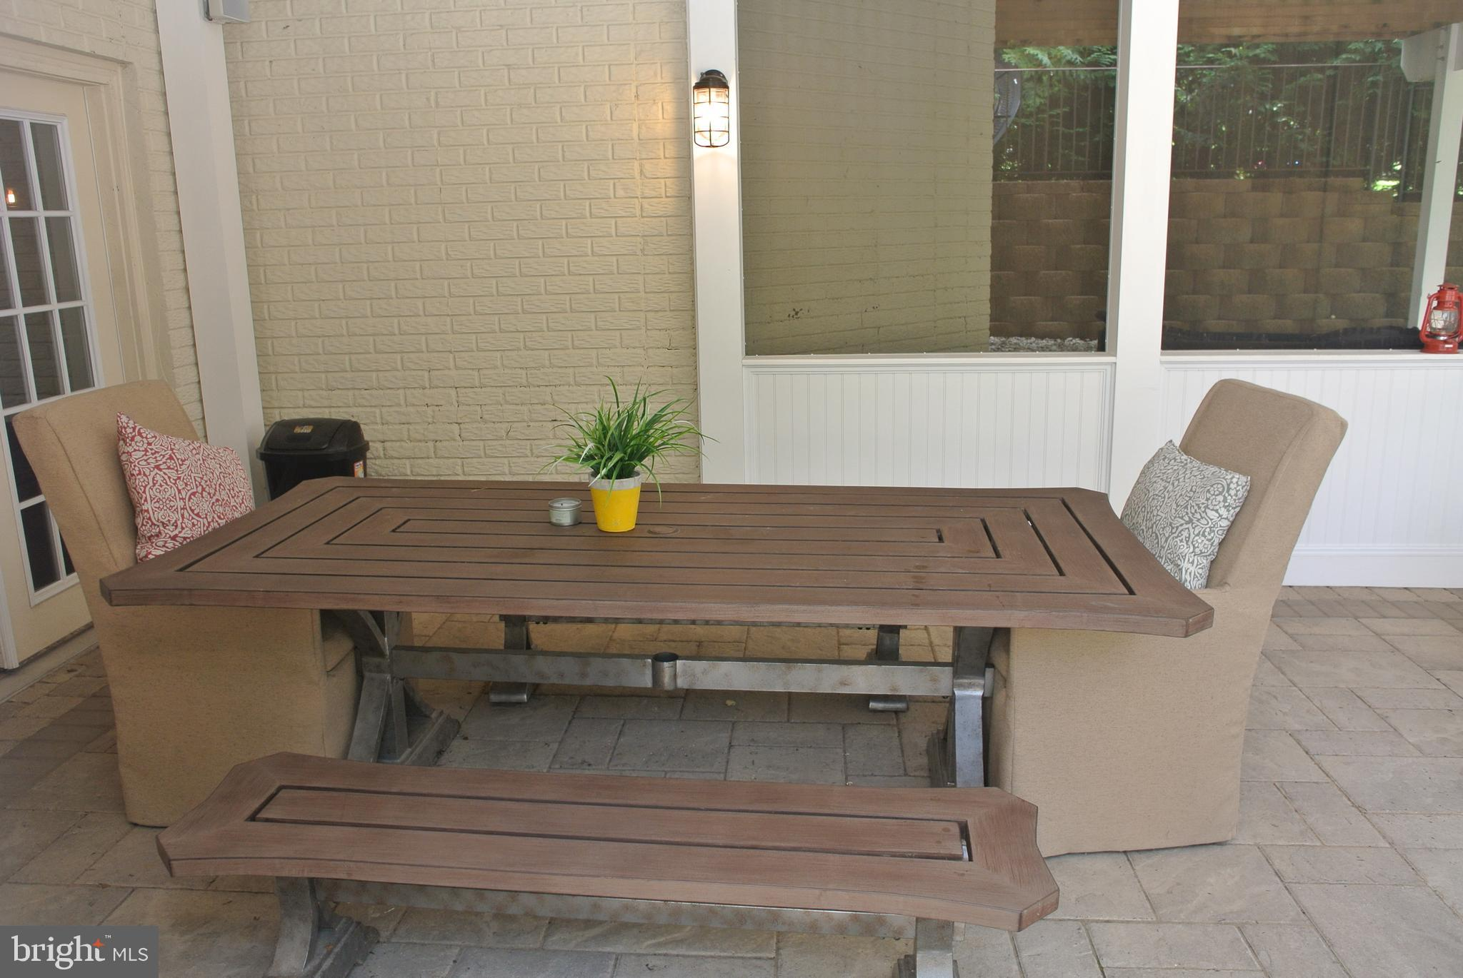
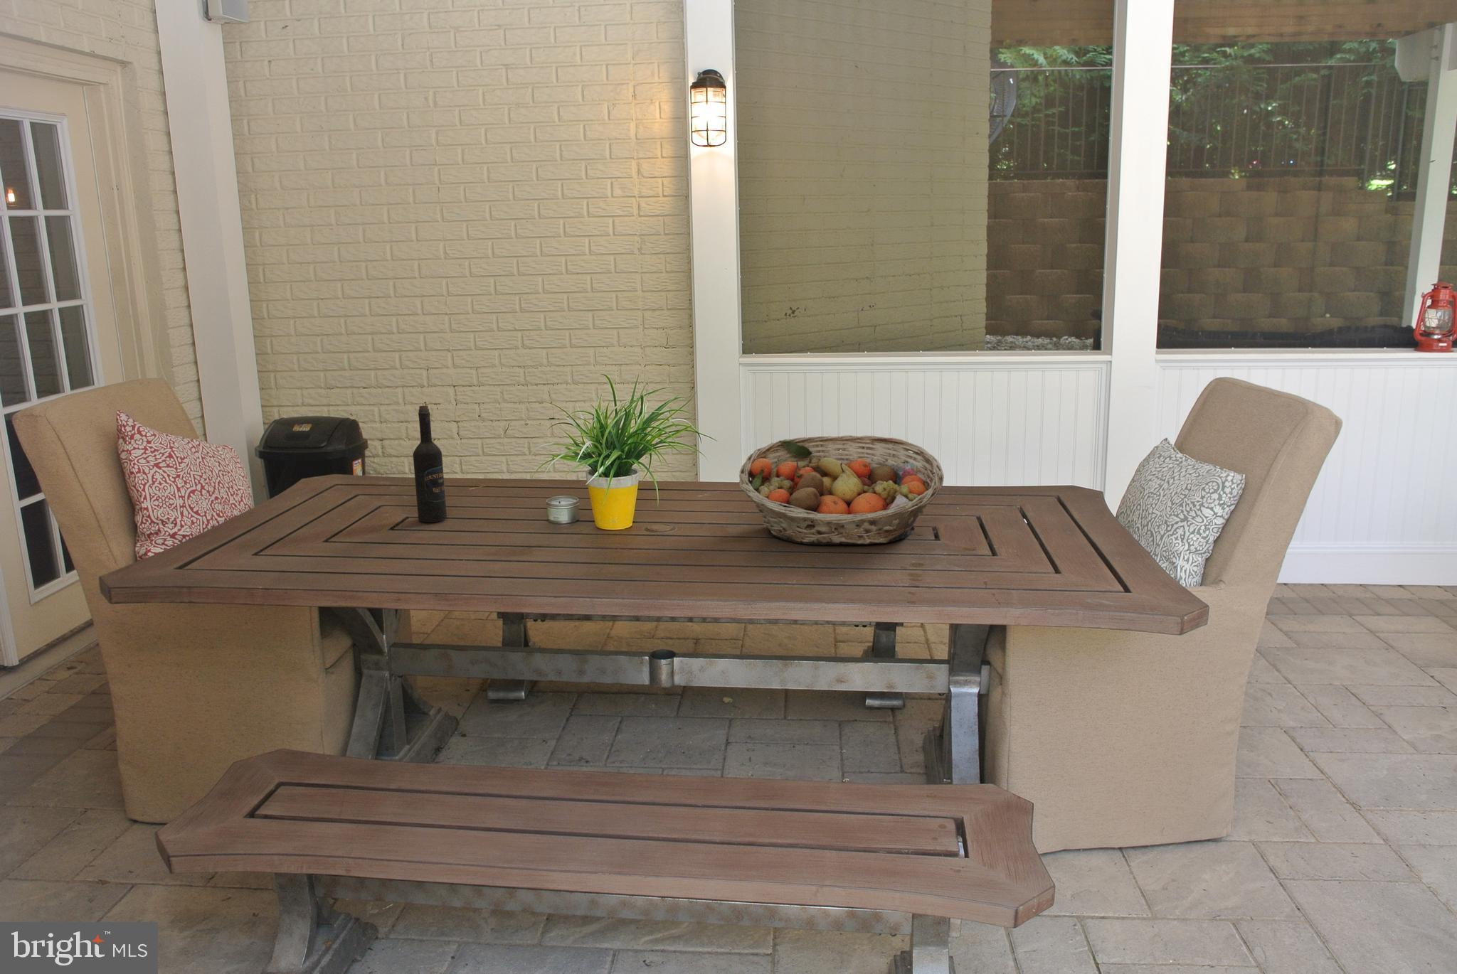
+ fruit basket (840, 488)
+ wine bottle (427, 463)
